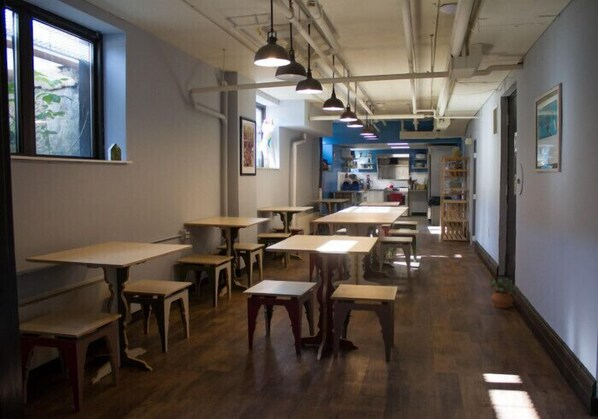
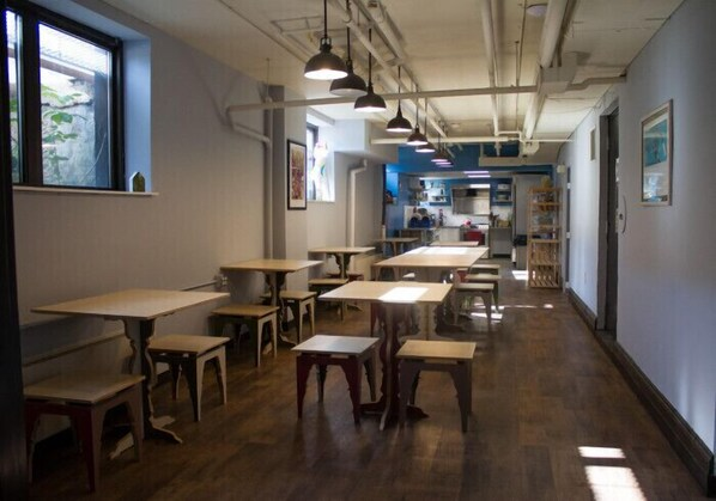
- potted plant (504, 292)
